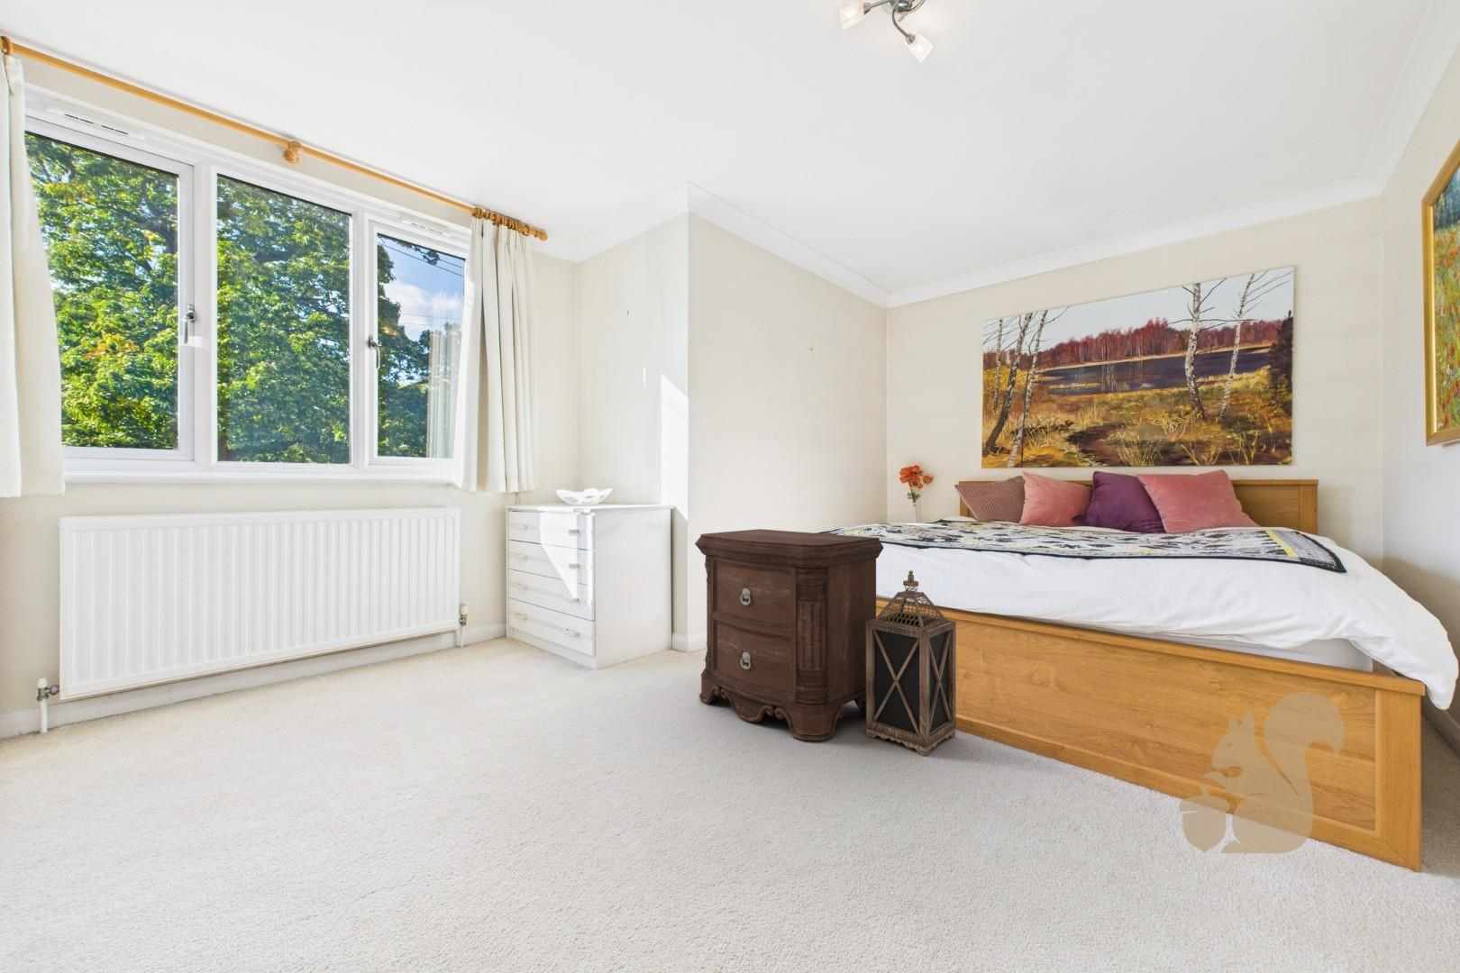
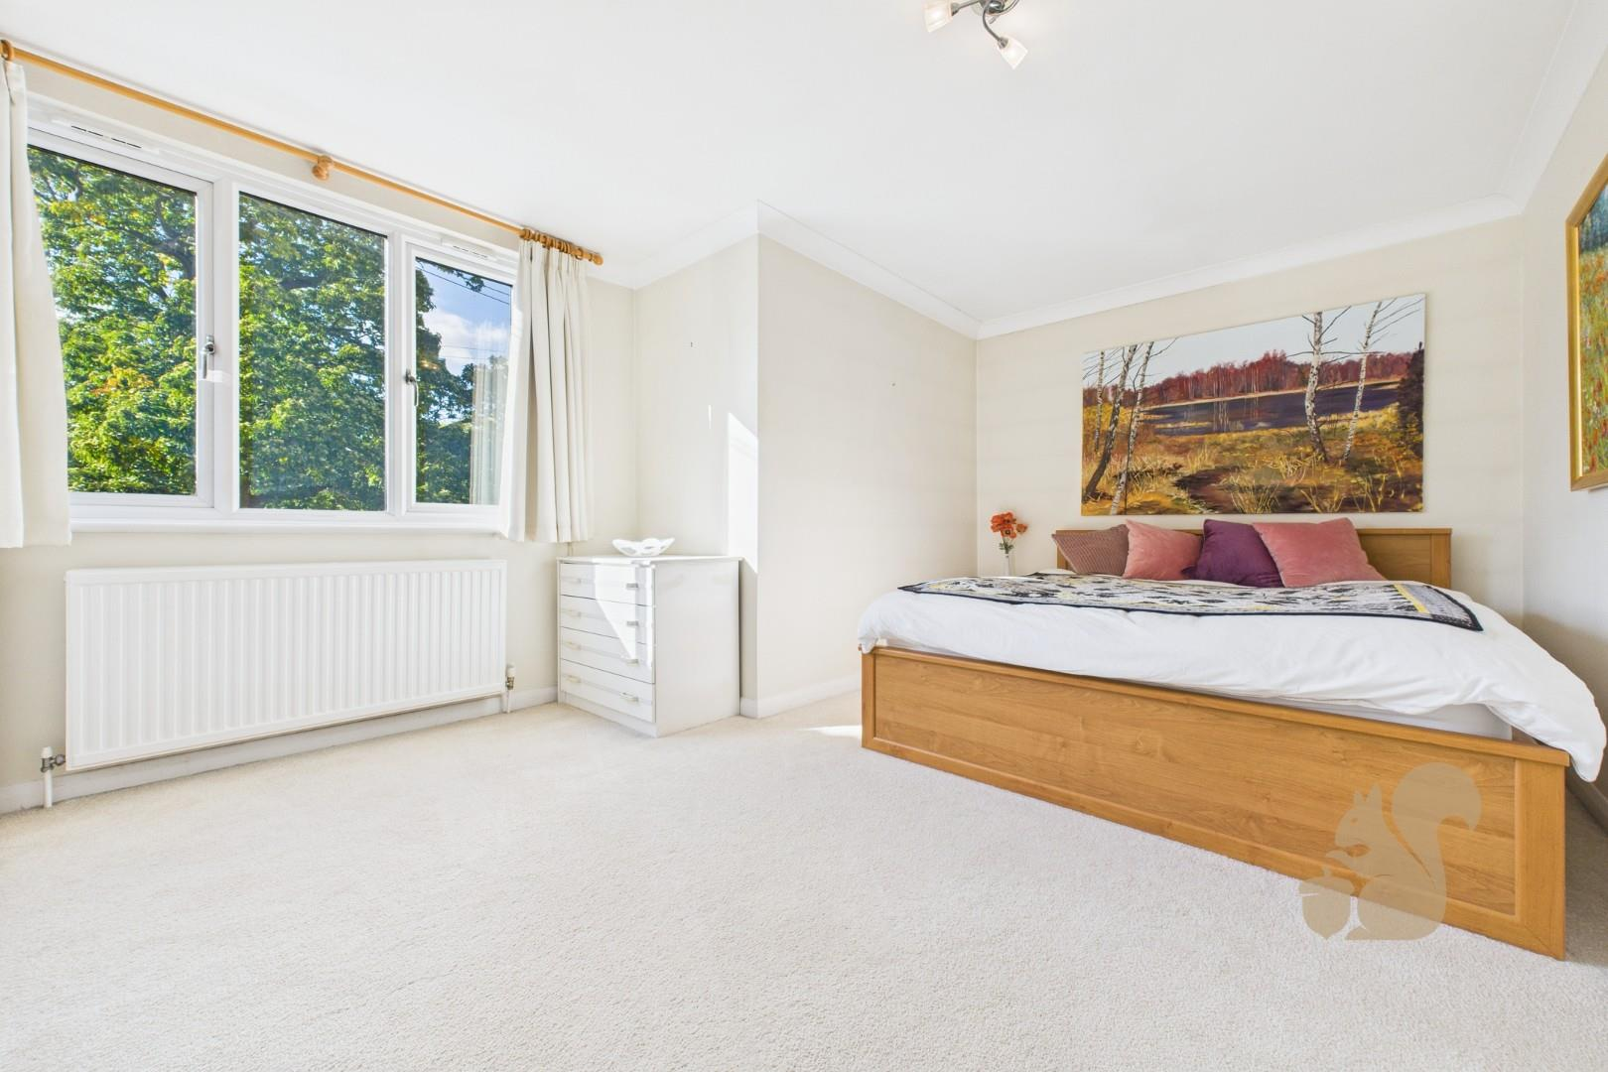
- lantern (910, 653)
- nightstand (779, 621)
